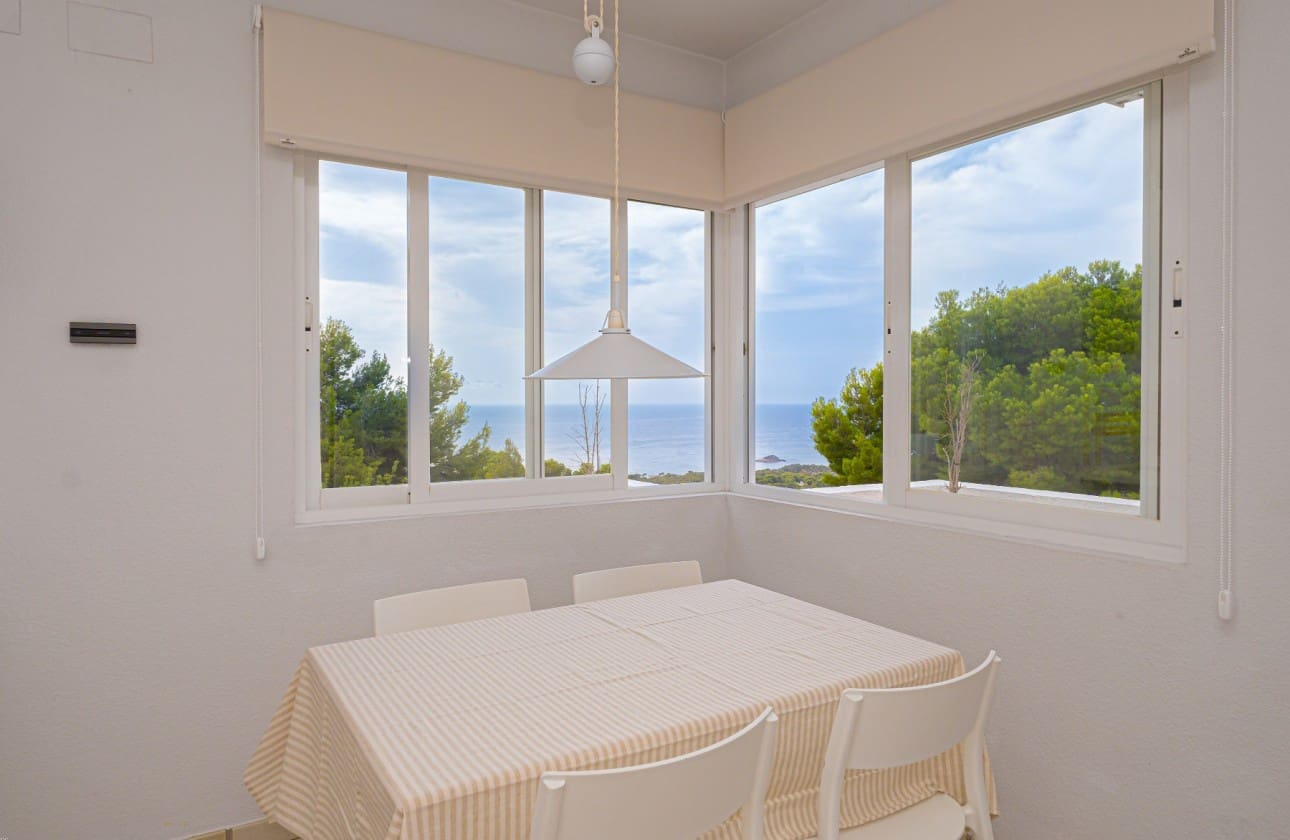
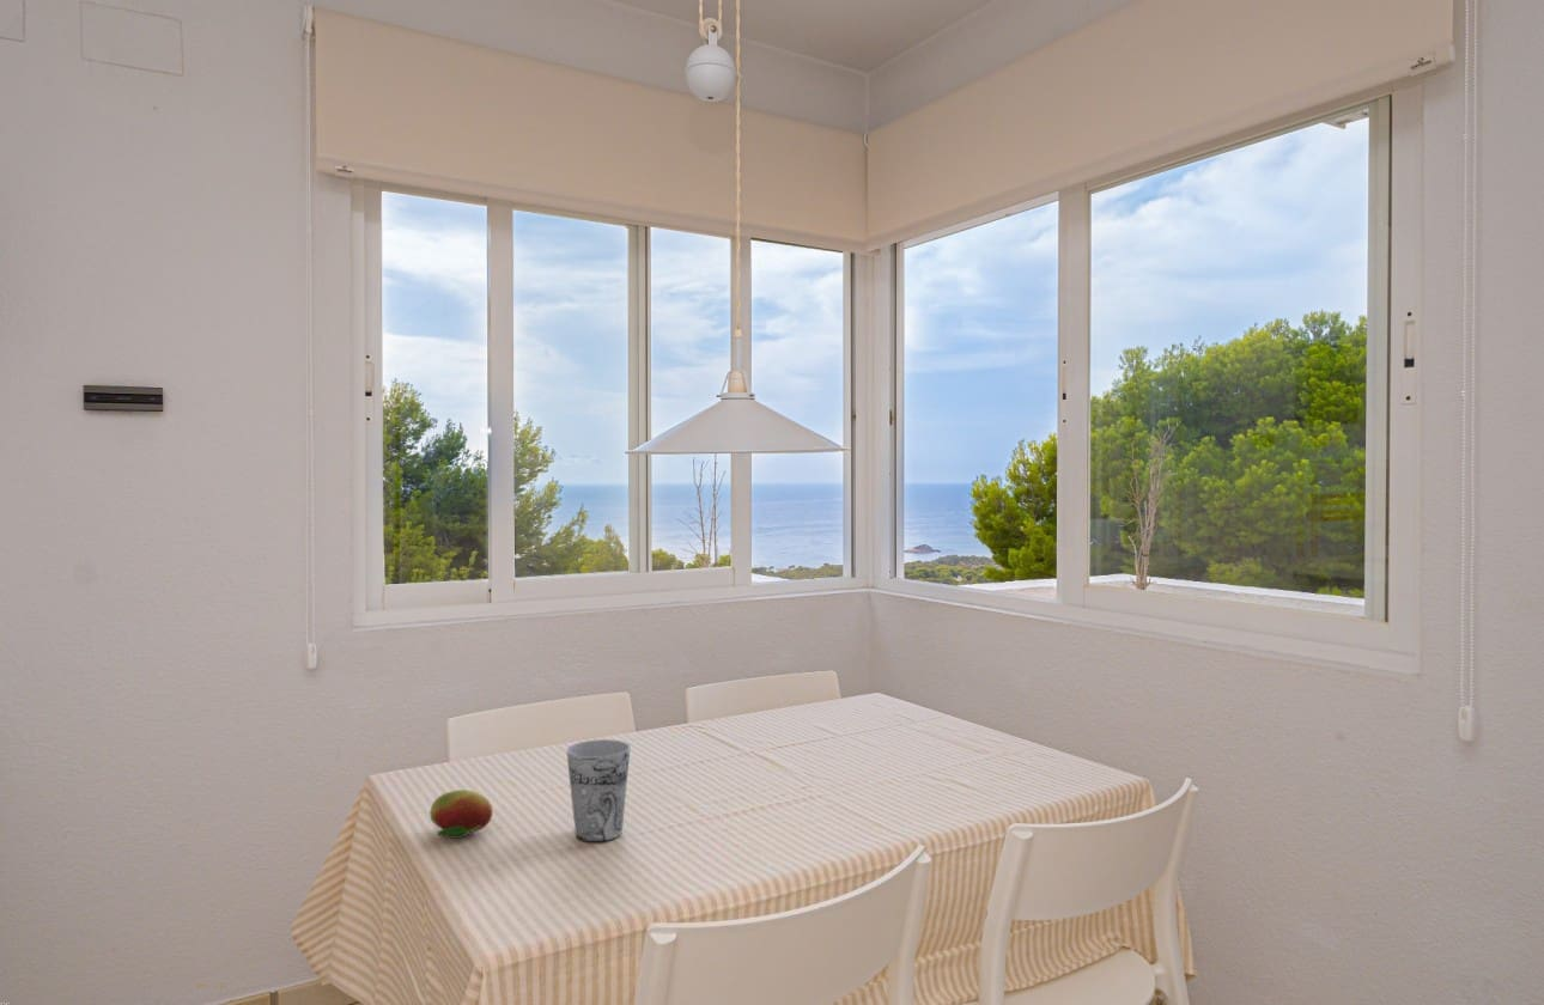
+ cup (598, 790)
+ fruit (461, 811)
